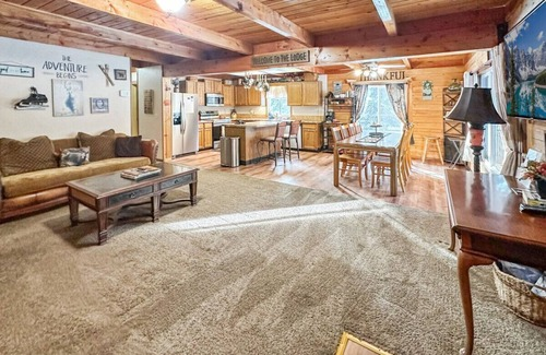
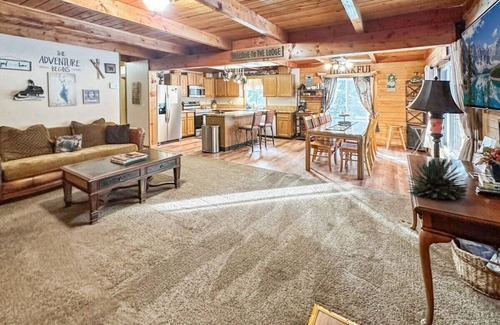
+ succulent plant (437, 176)
